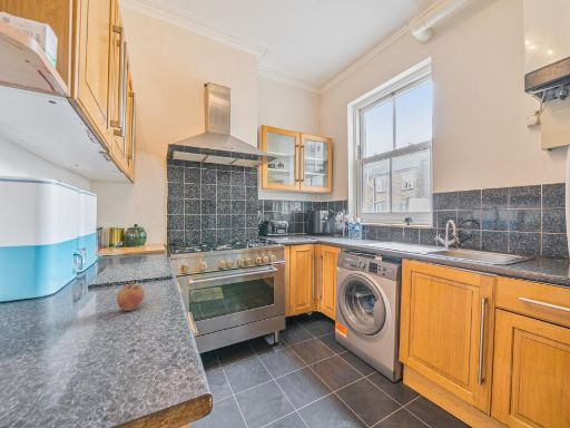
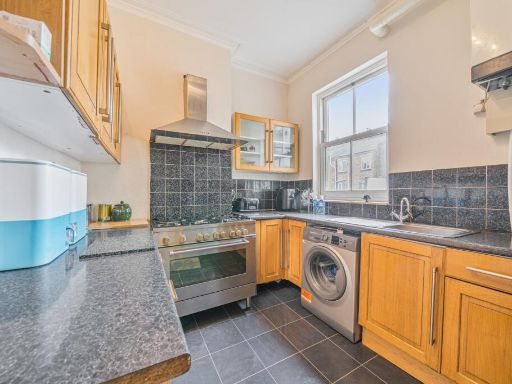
- fruit (130, 295)
